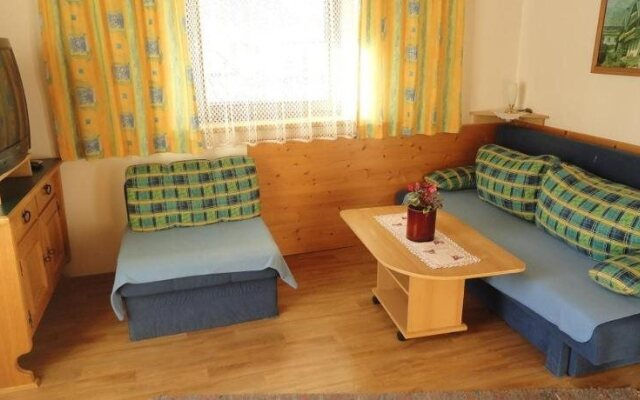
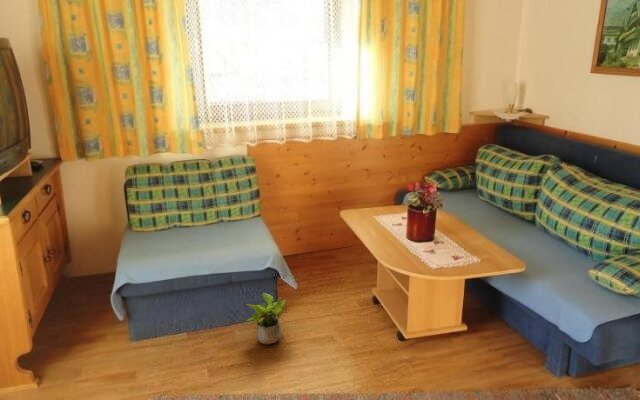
+ potted plant (266, 318)
